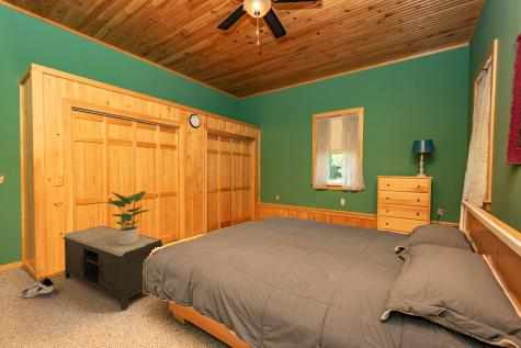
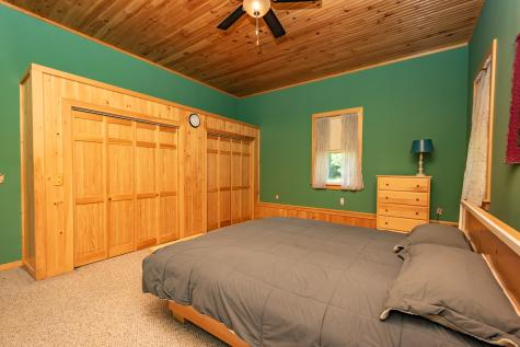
- potted plant (131, 216)
- sneaker (41, 287)
- bench (111, 259)
